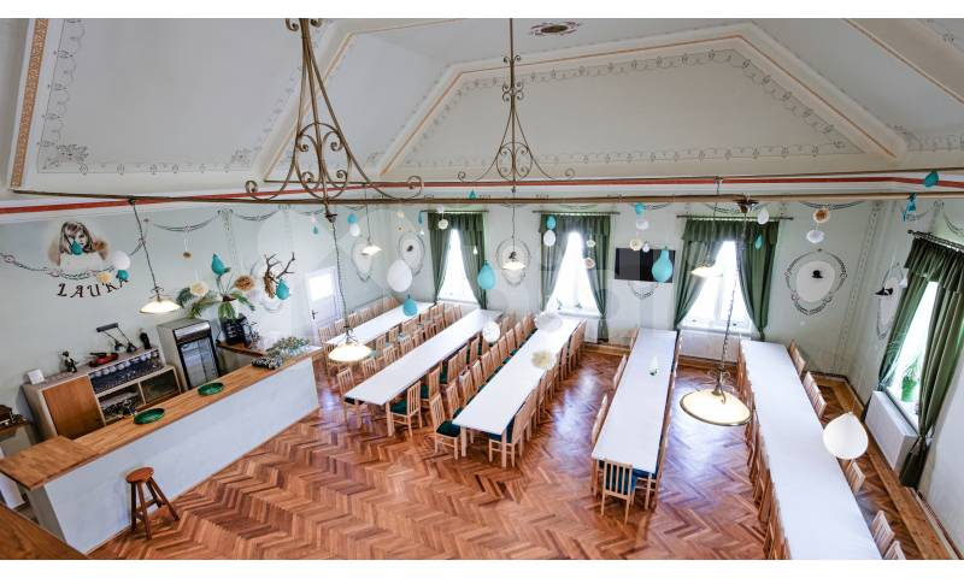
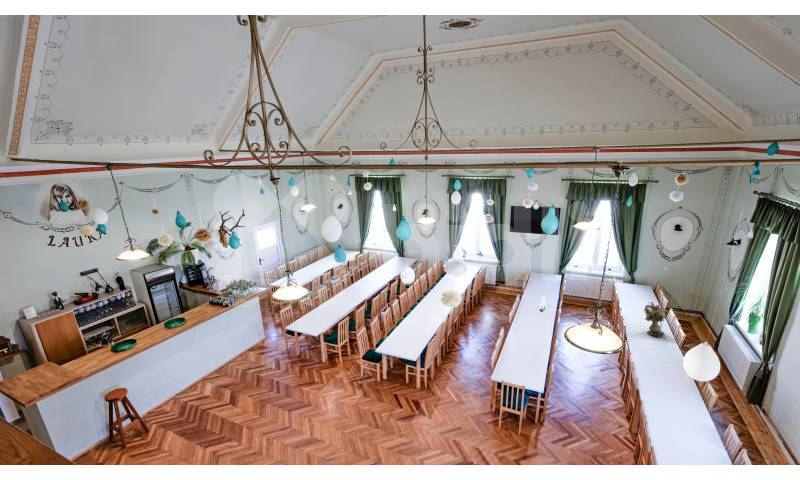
+ bouquet (655, 318)
